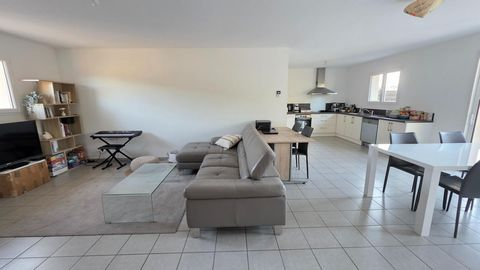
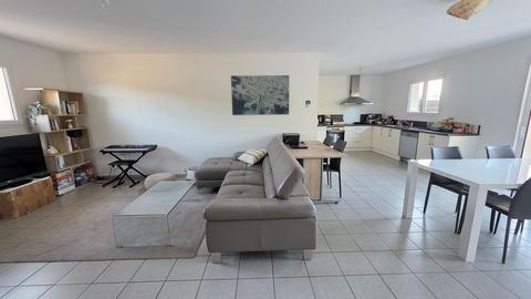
+ wall art (260, 95)
